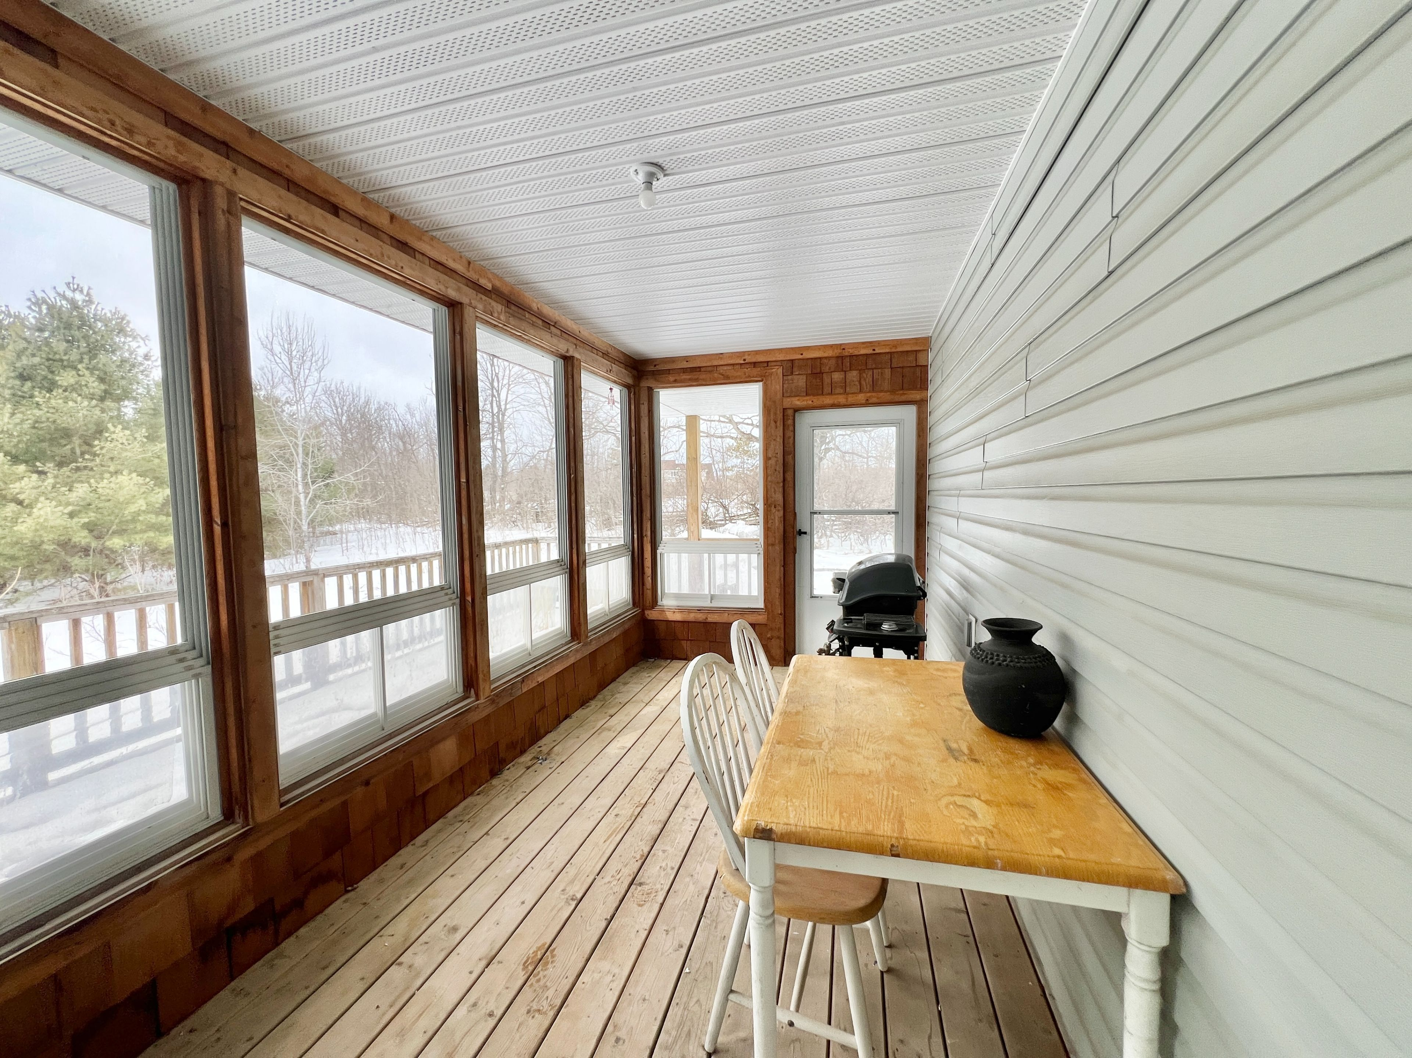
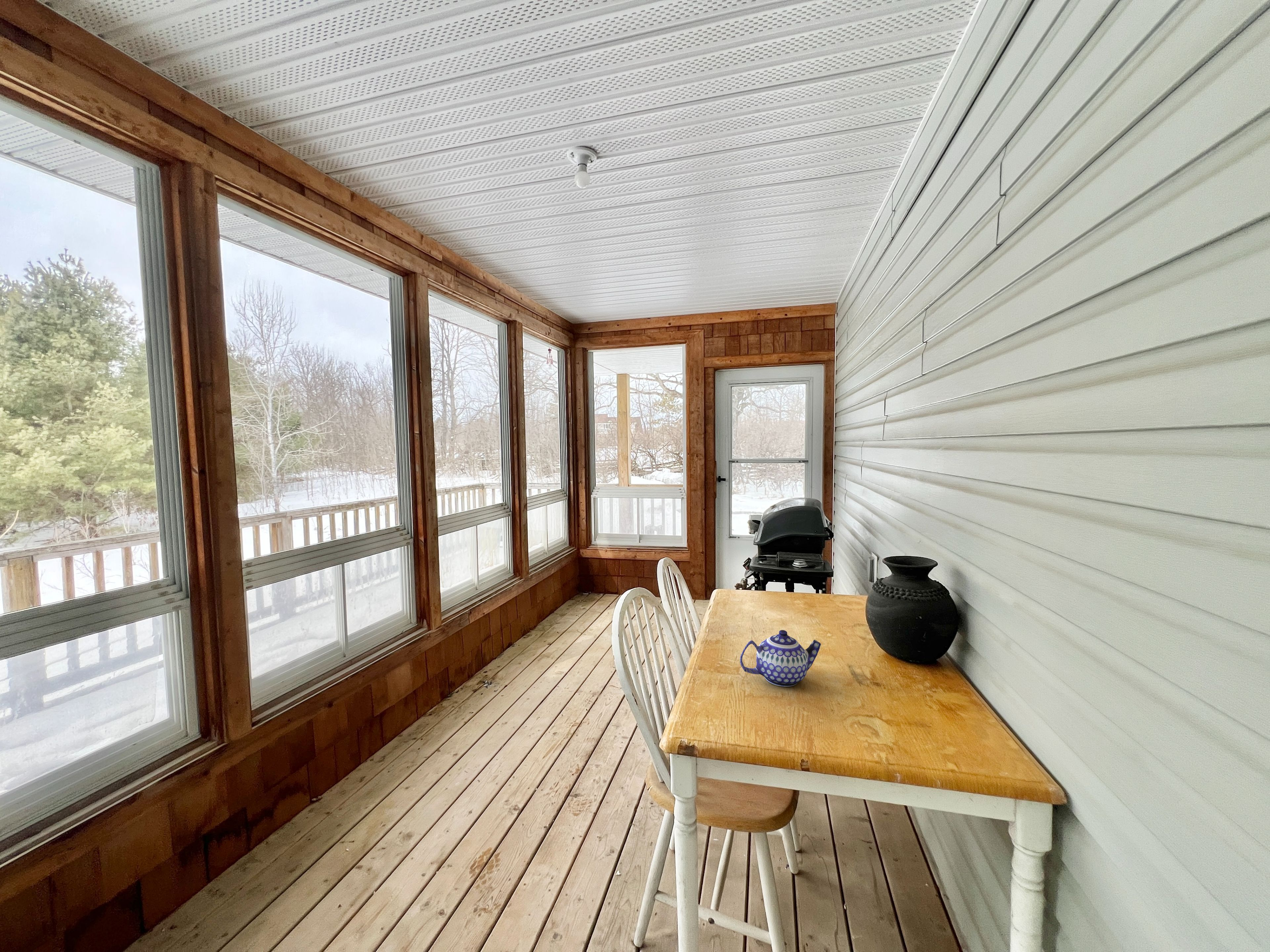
+ teapot (781, 654)
